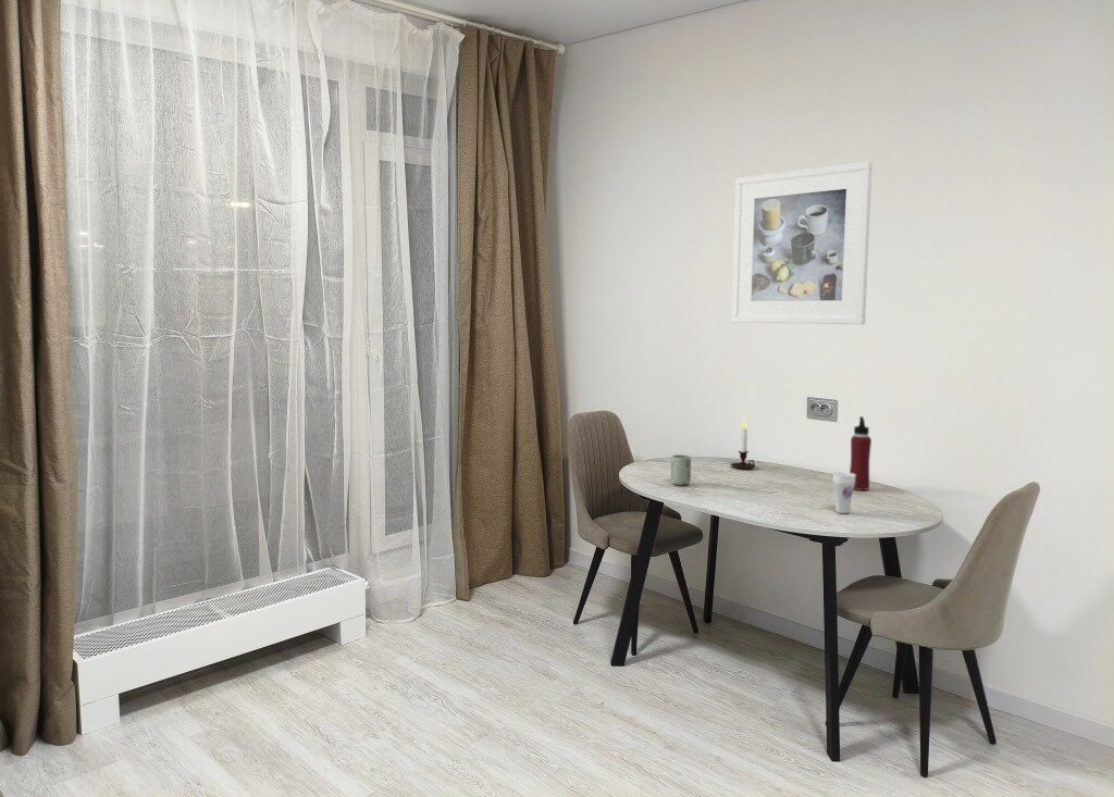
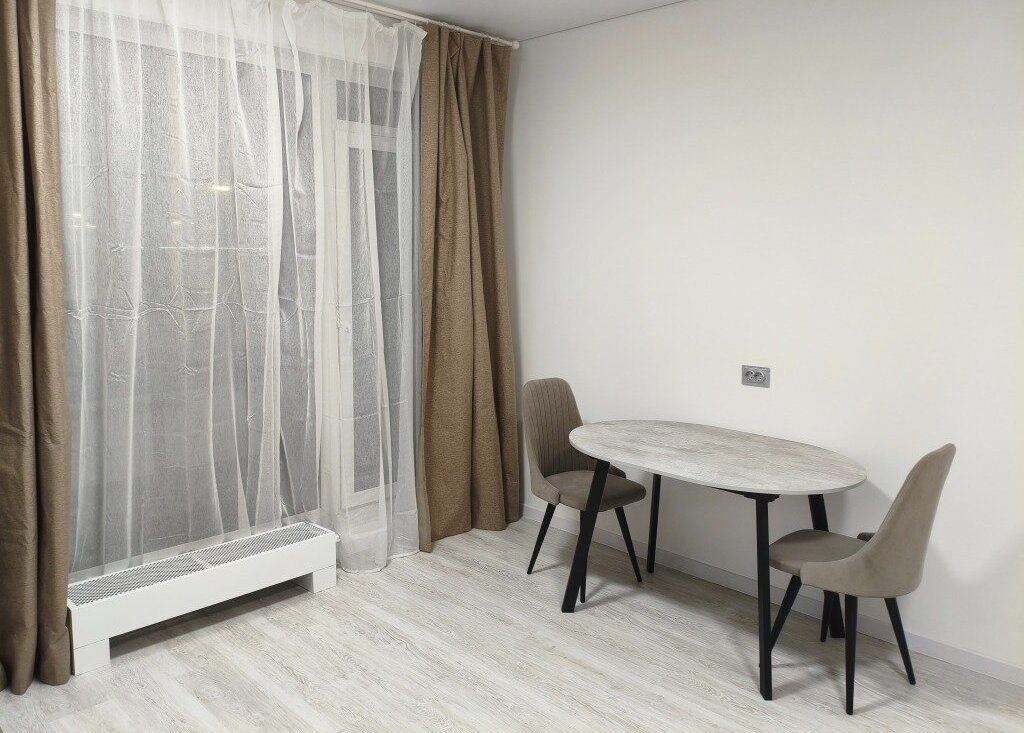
- cup (843, 493)
- cup (680, 470)
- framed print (796, 247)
- water bottle (859, 452)
- candle (745, 441)
